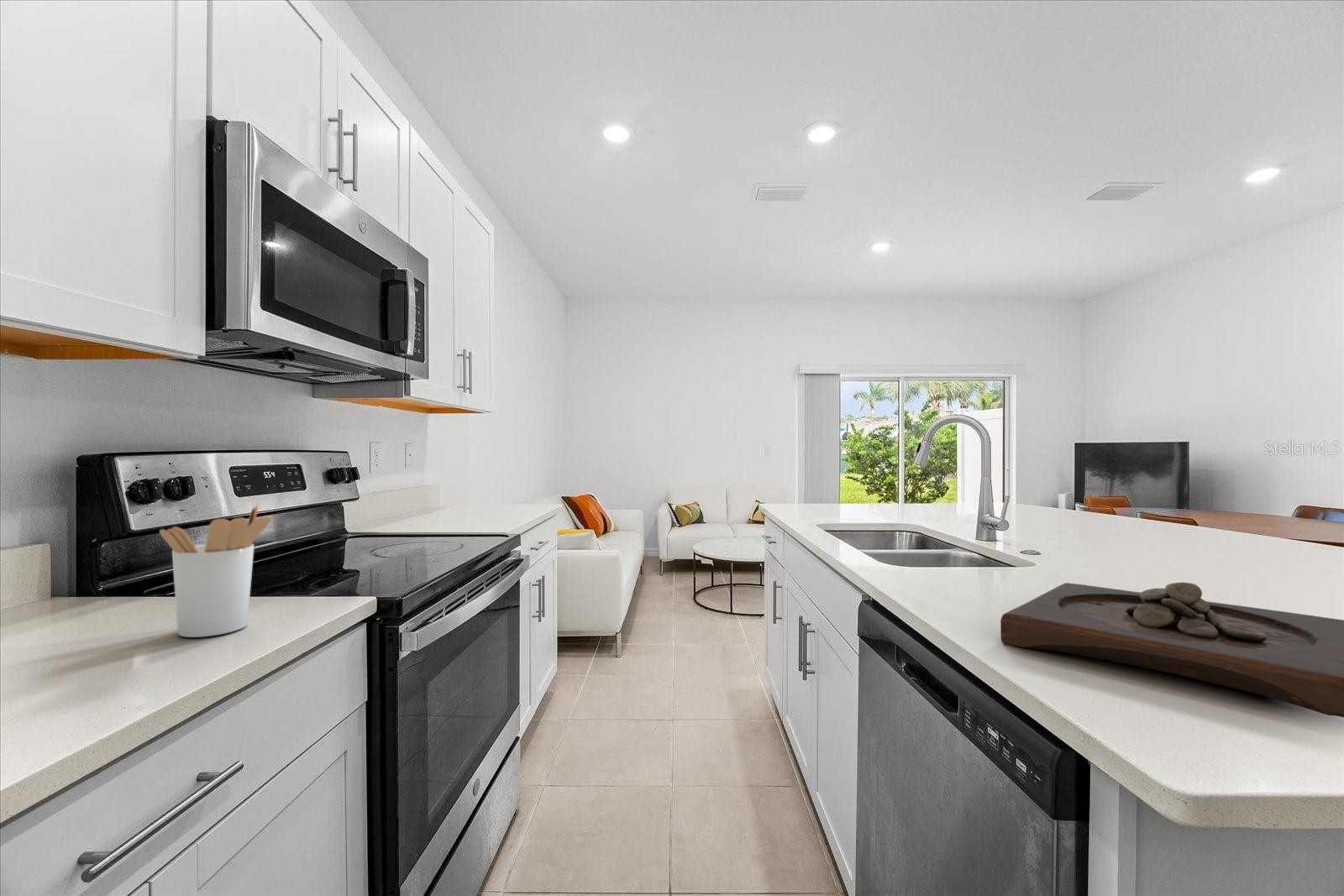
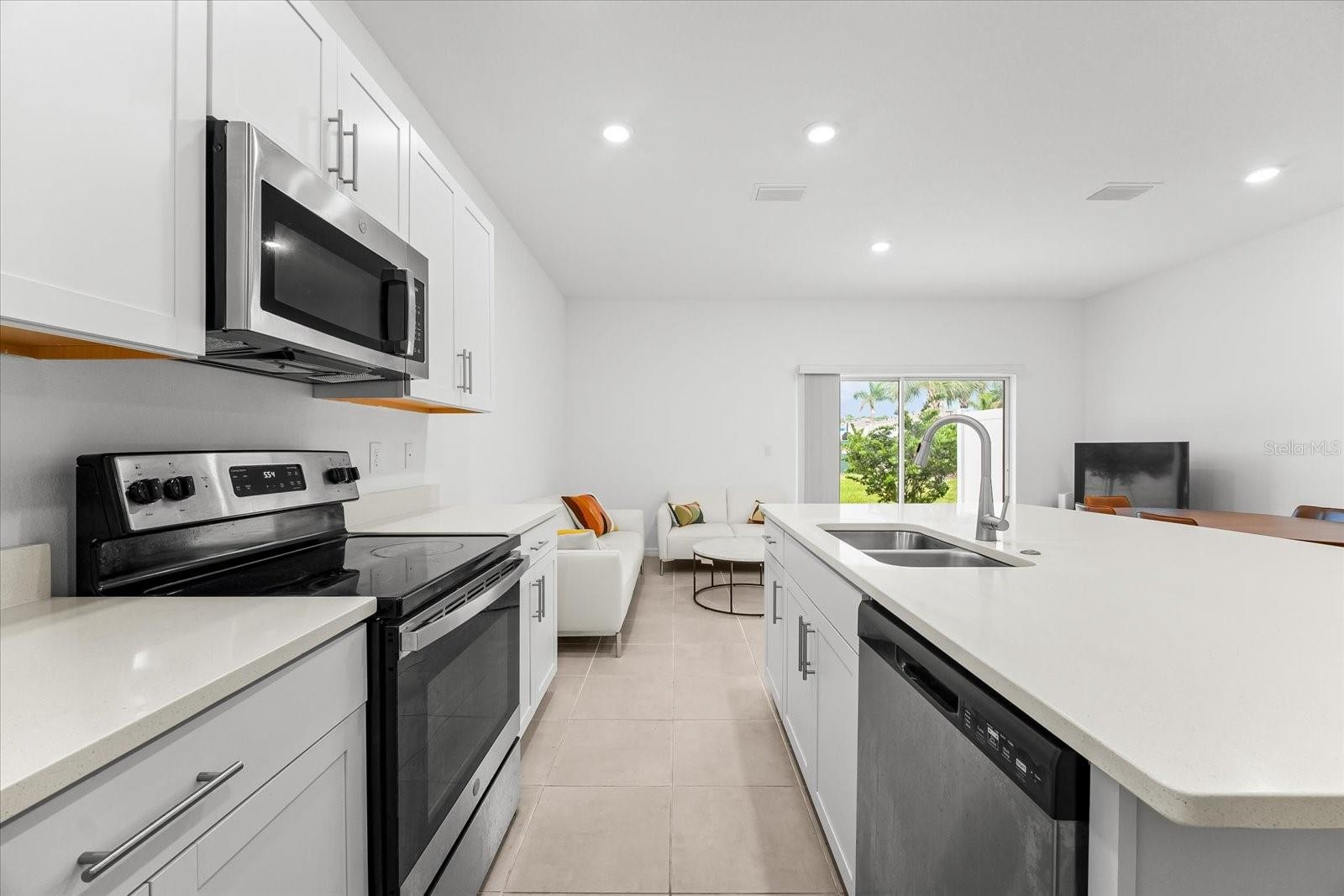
- utensil holder (223, 569)
- wooden tray (1176, 614)
